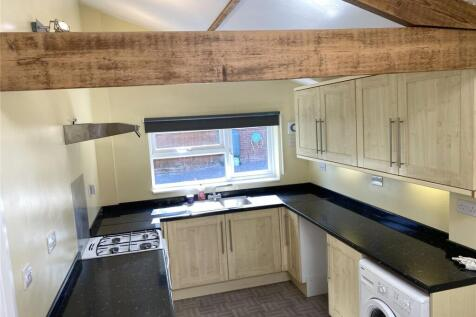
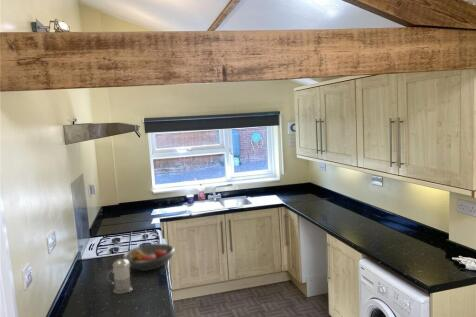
+ french press (119, 266)
+ fruit bowl (149, 257)
